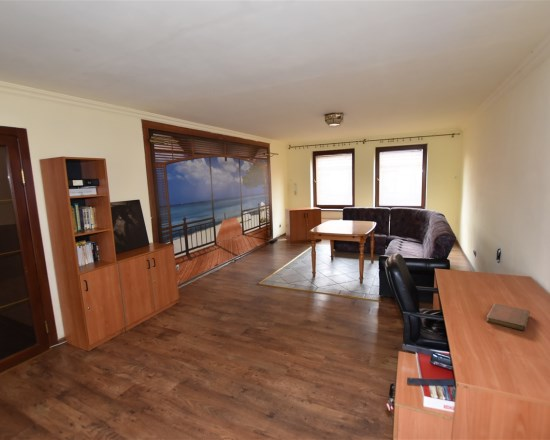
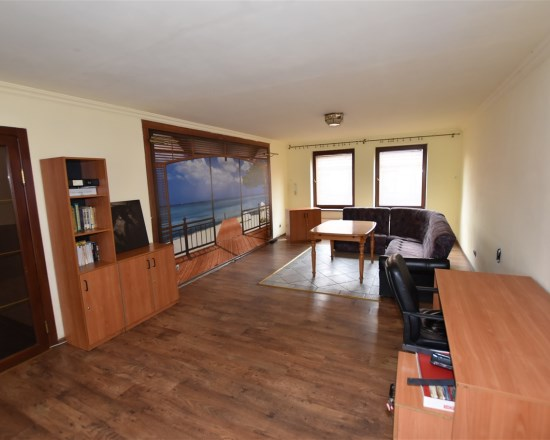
- notebook (508, 315)
